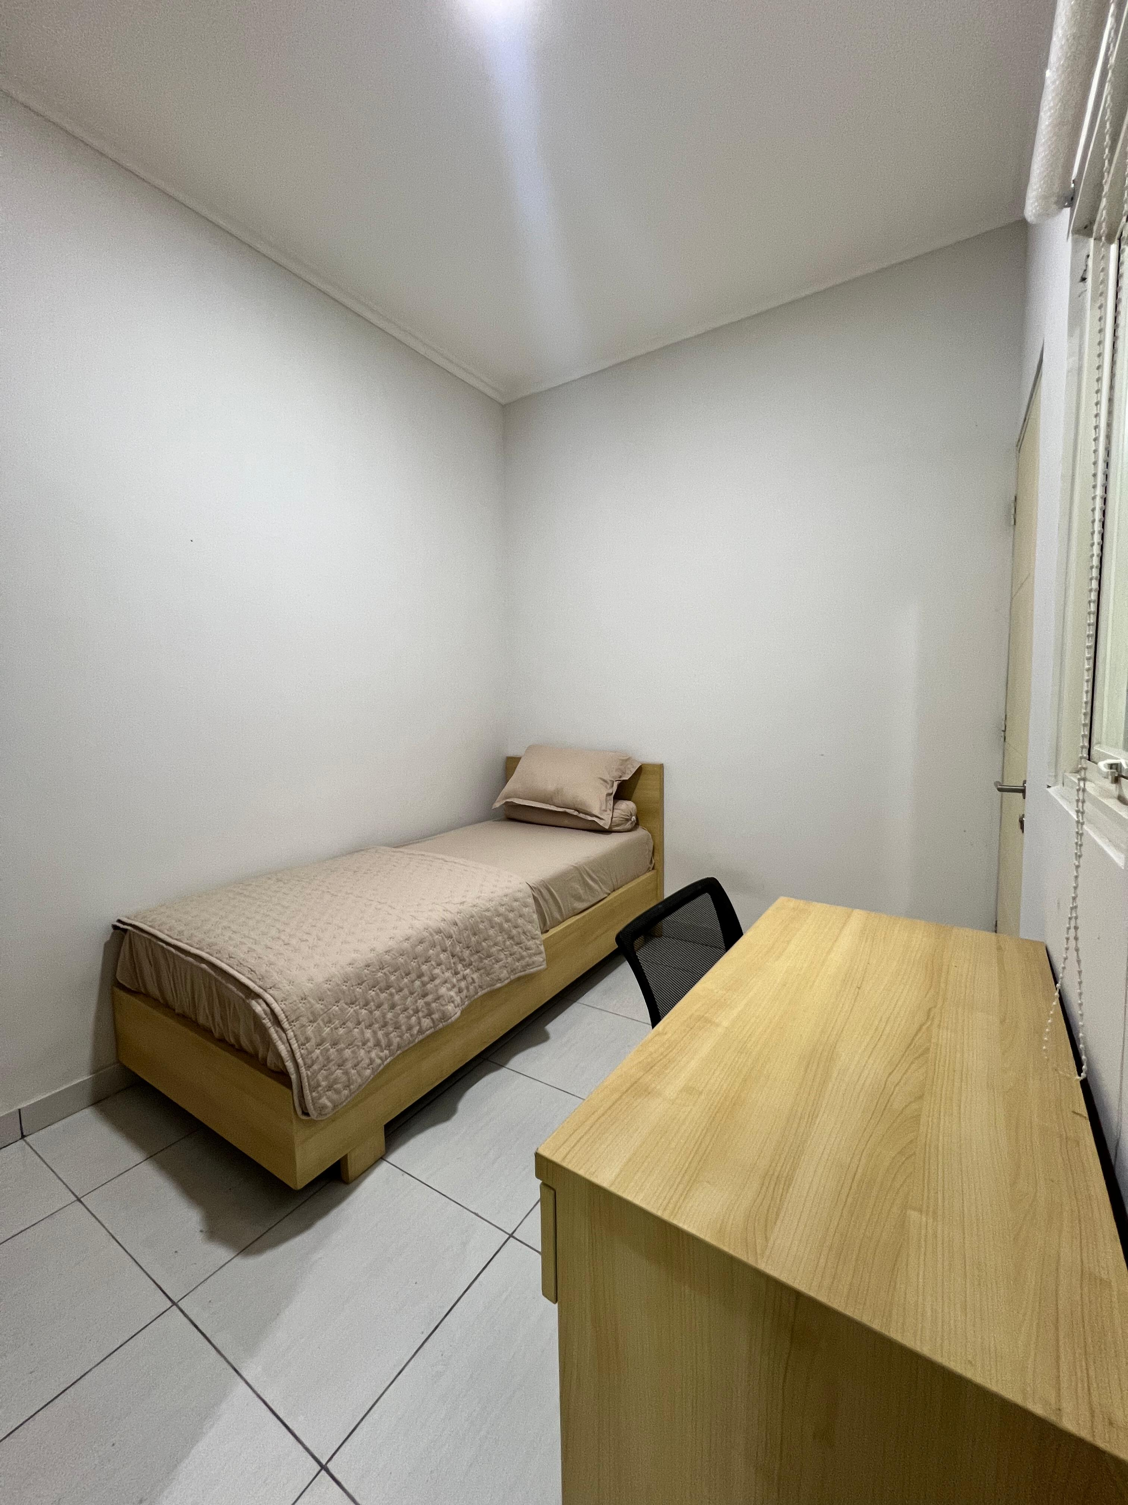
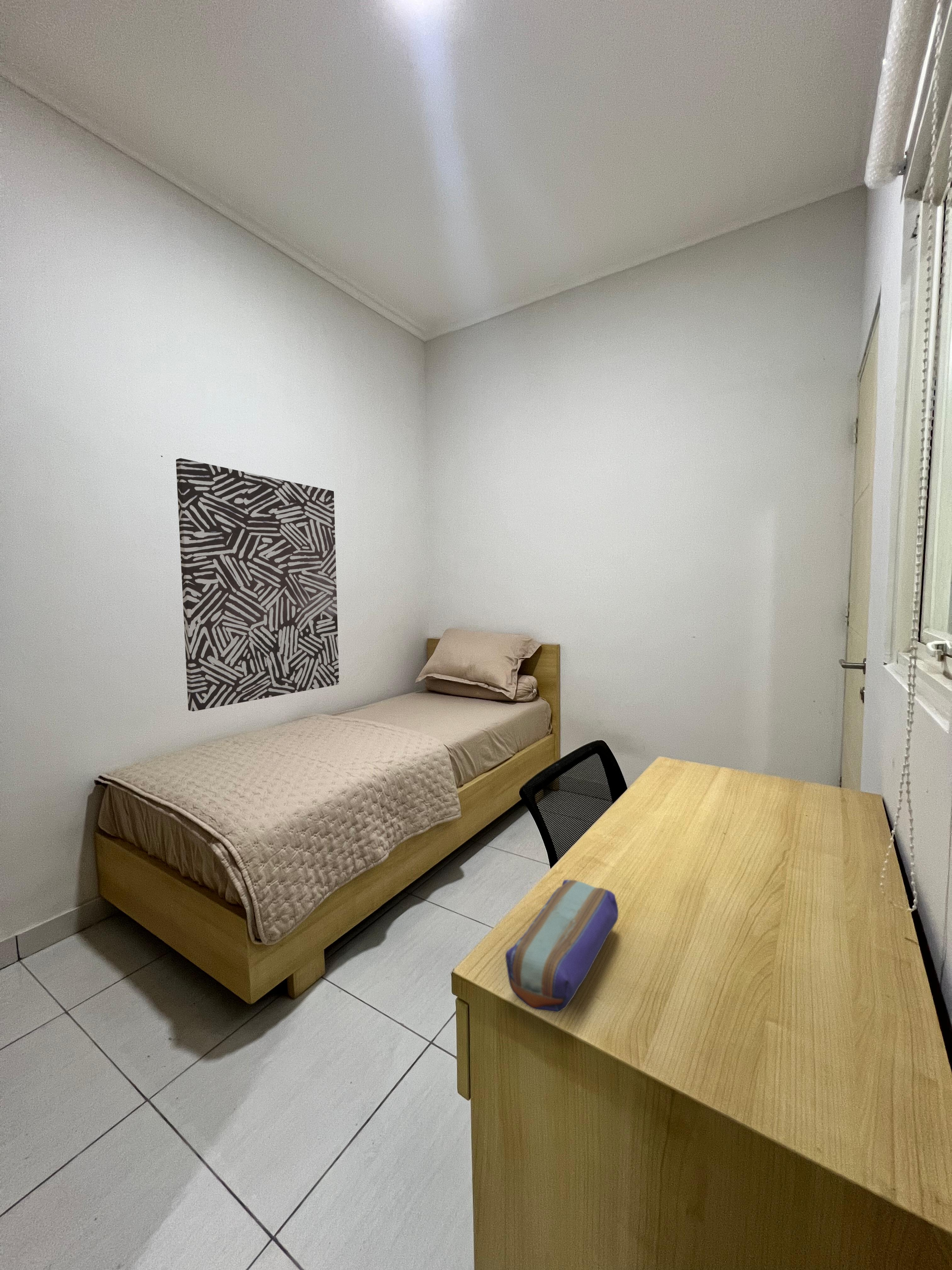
+ wall art (269, 588)
+ pencil case (567, 935)
